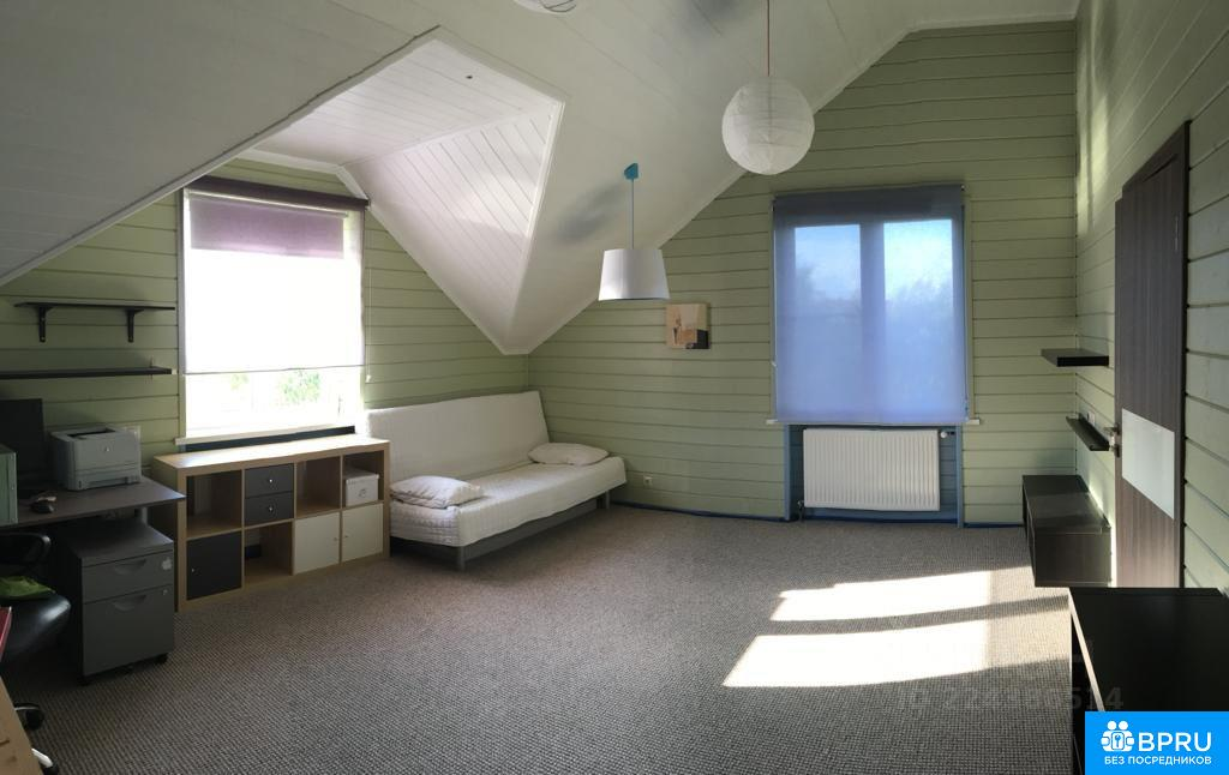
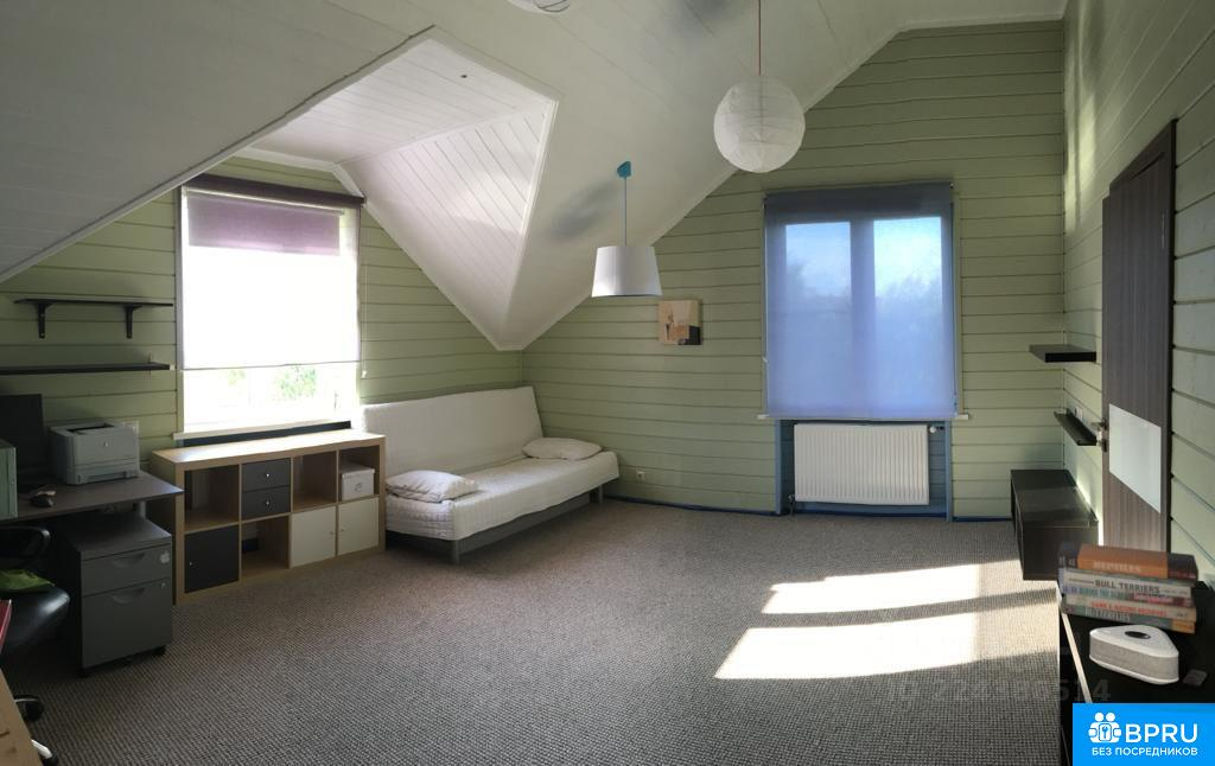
+ speaker (1147, 653)
+ book stack (1124, 583)
